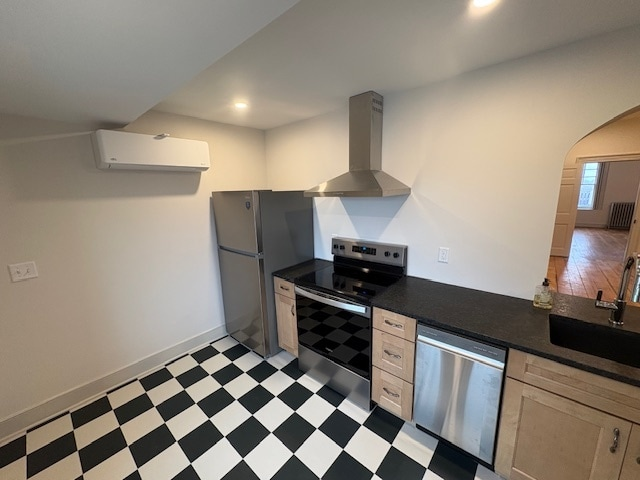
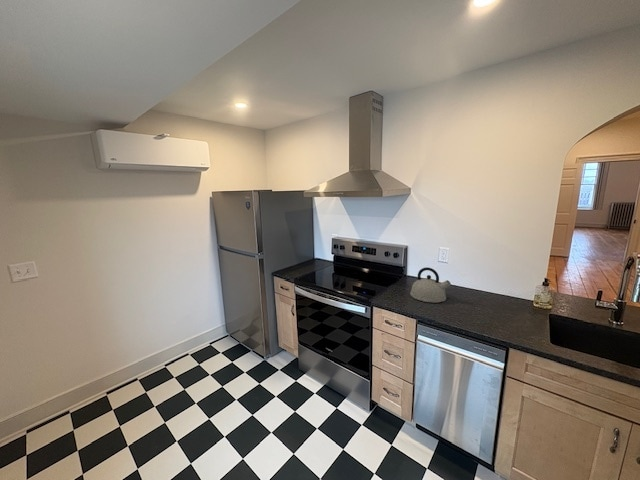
+ kettle (430, 282)
